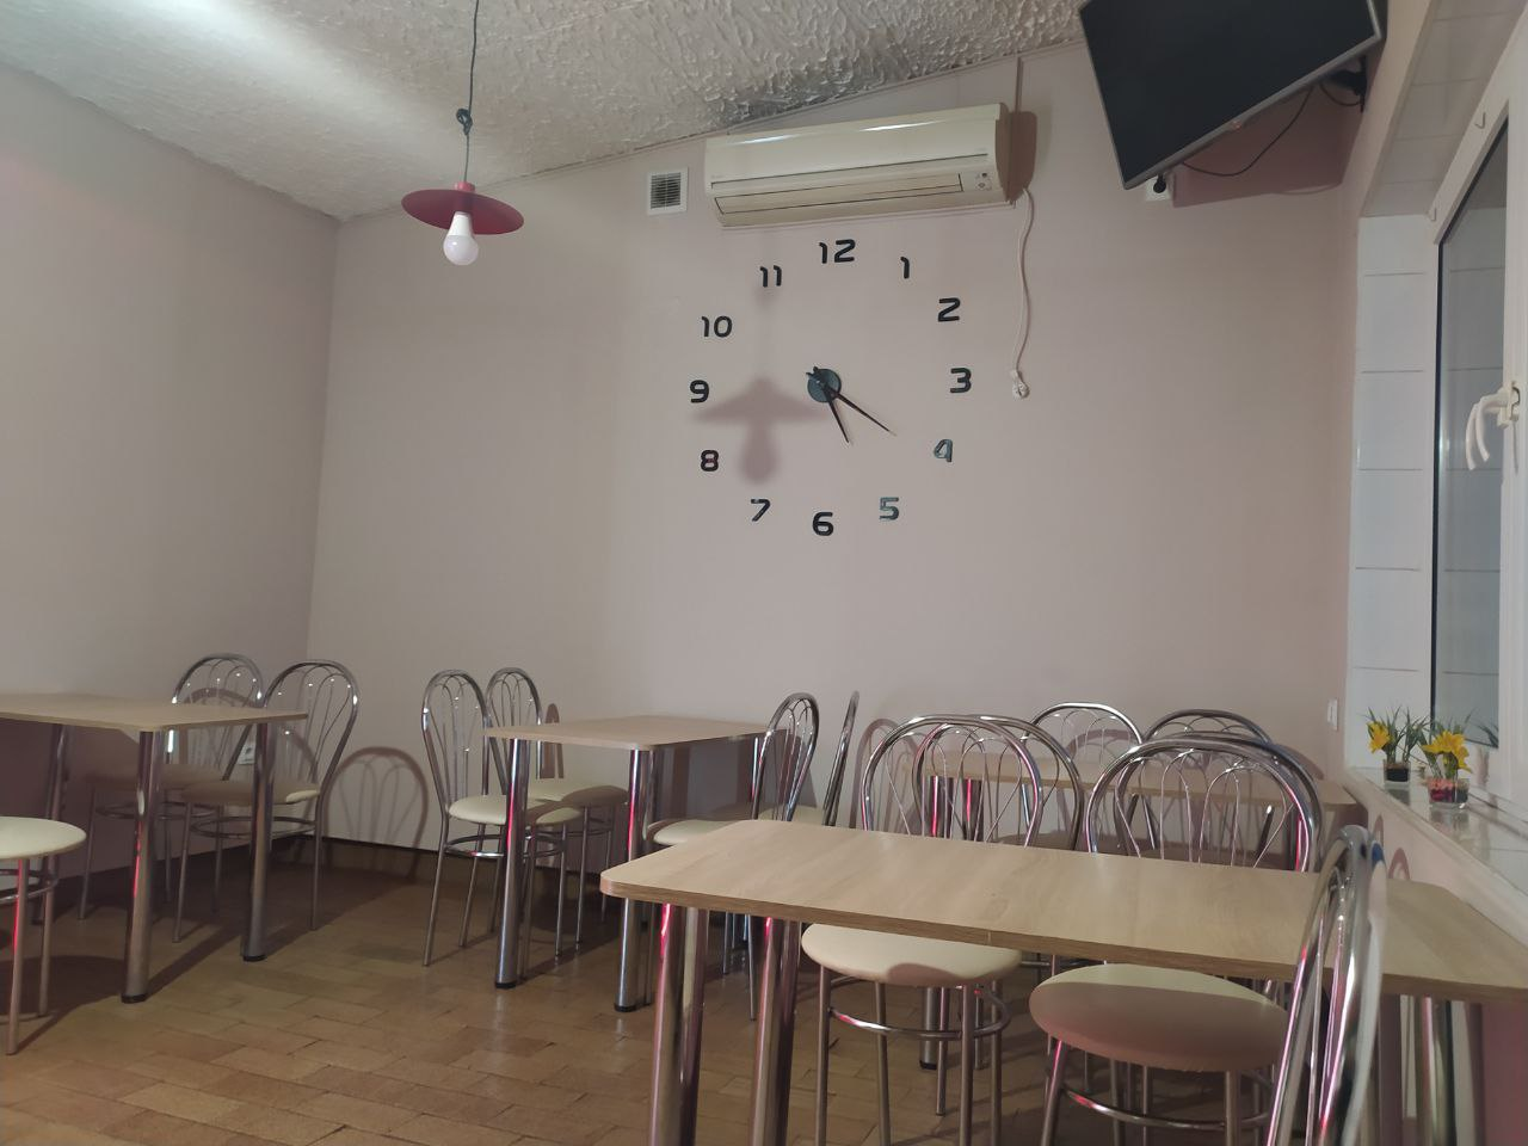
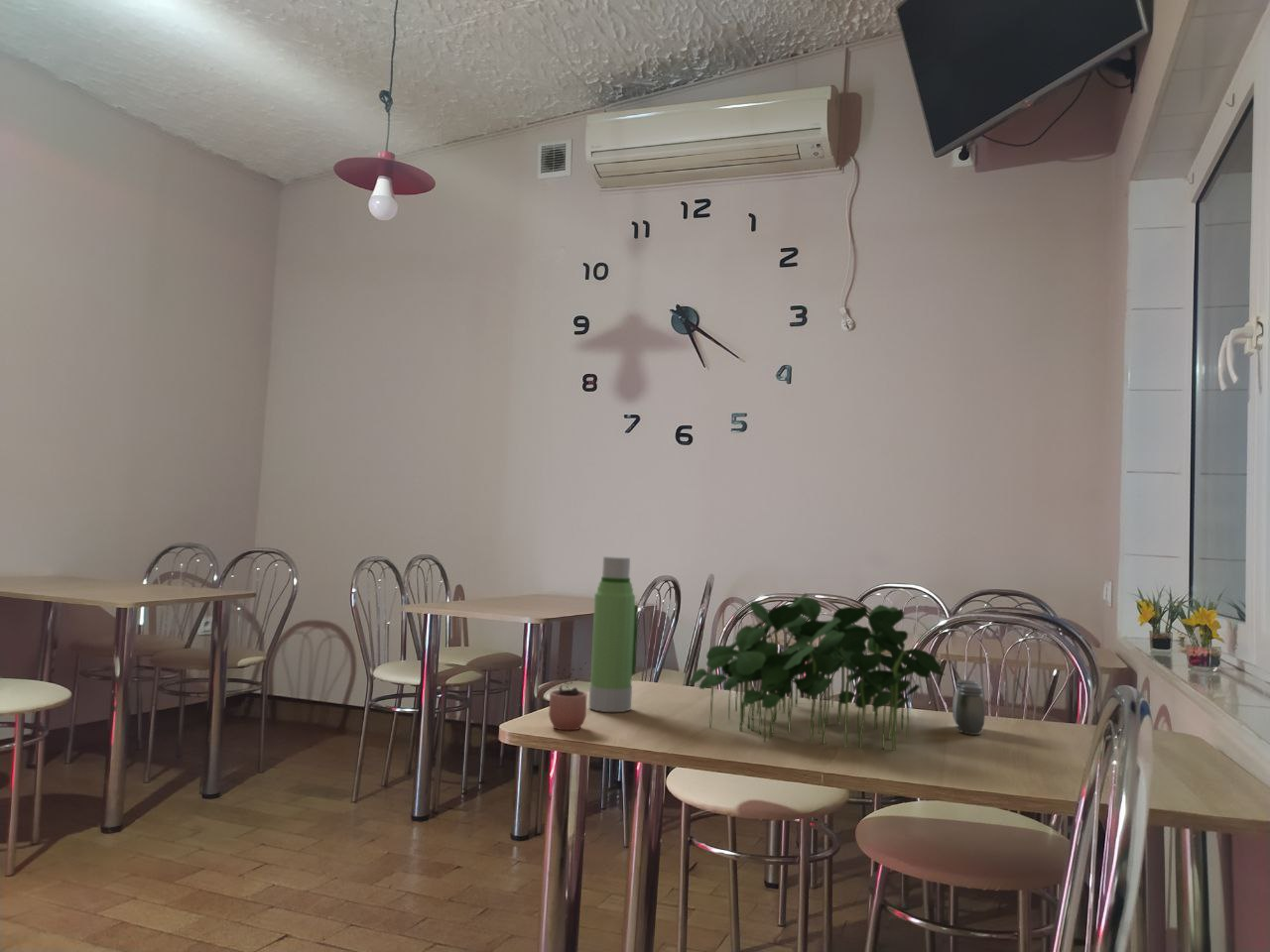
+ salt and pepper shaker (968, 705)
+ plant (808, 659)
+ water bottle (614, 632)
+ cocoa (570, 692)
